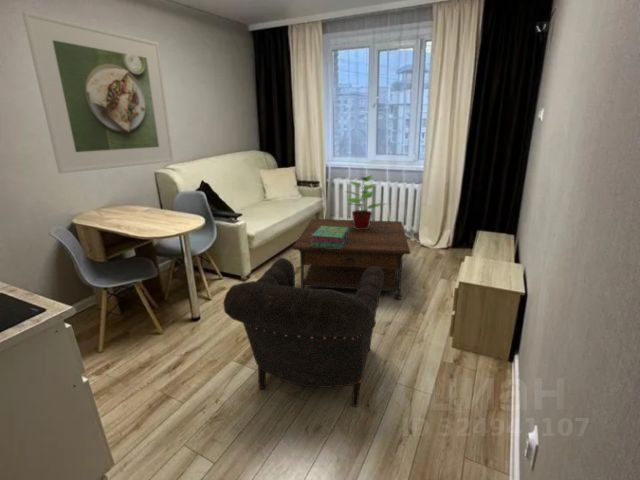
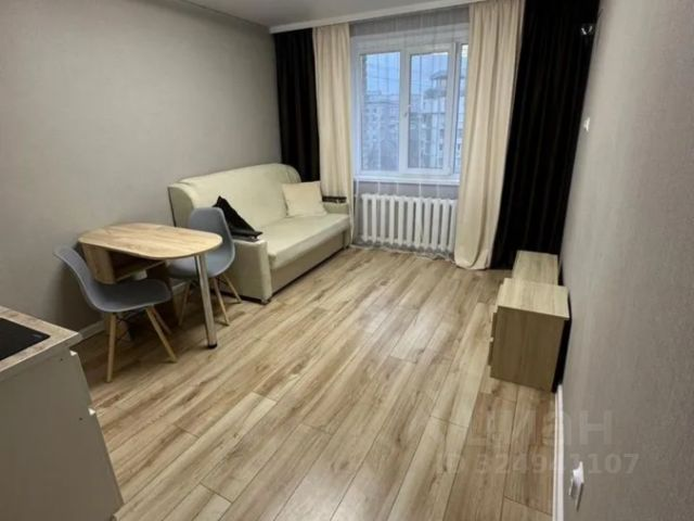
- potted plant (361, 200)
- stack of books (330, 236)
- coffee table (352, 254)
- armchair (310, 326)
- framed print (113, 101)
